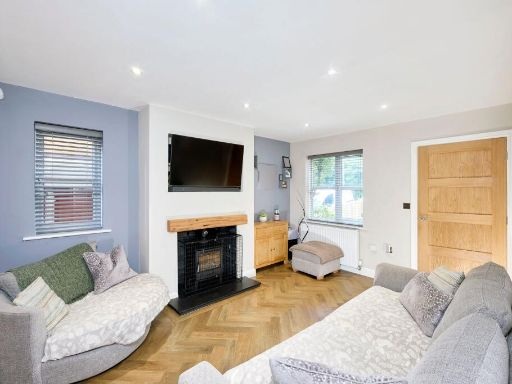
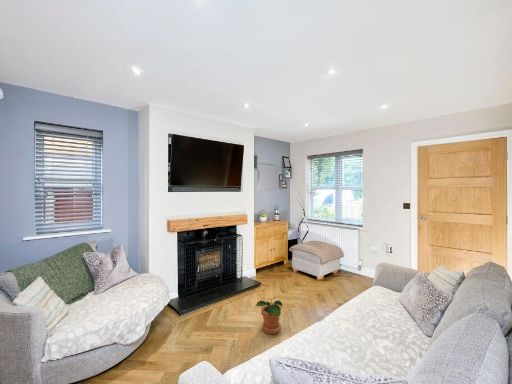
+ potted plant (270, 316)
